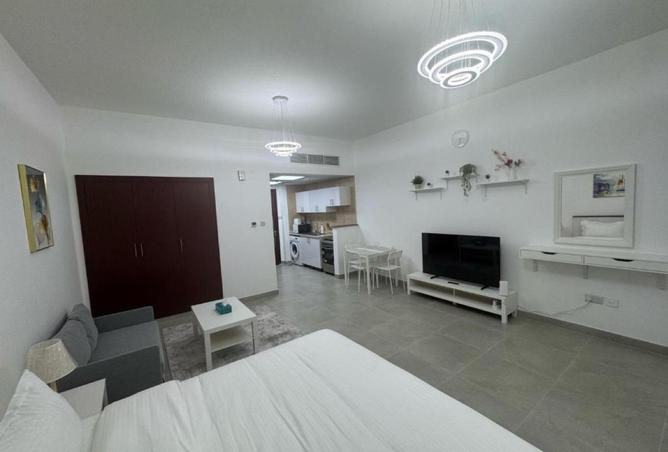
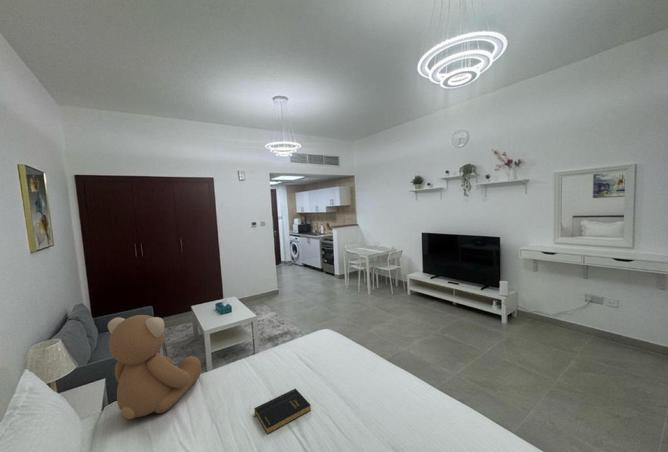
+ book (281, 409)
+ teddy bear (153, 356)
